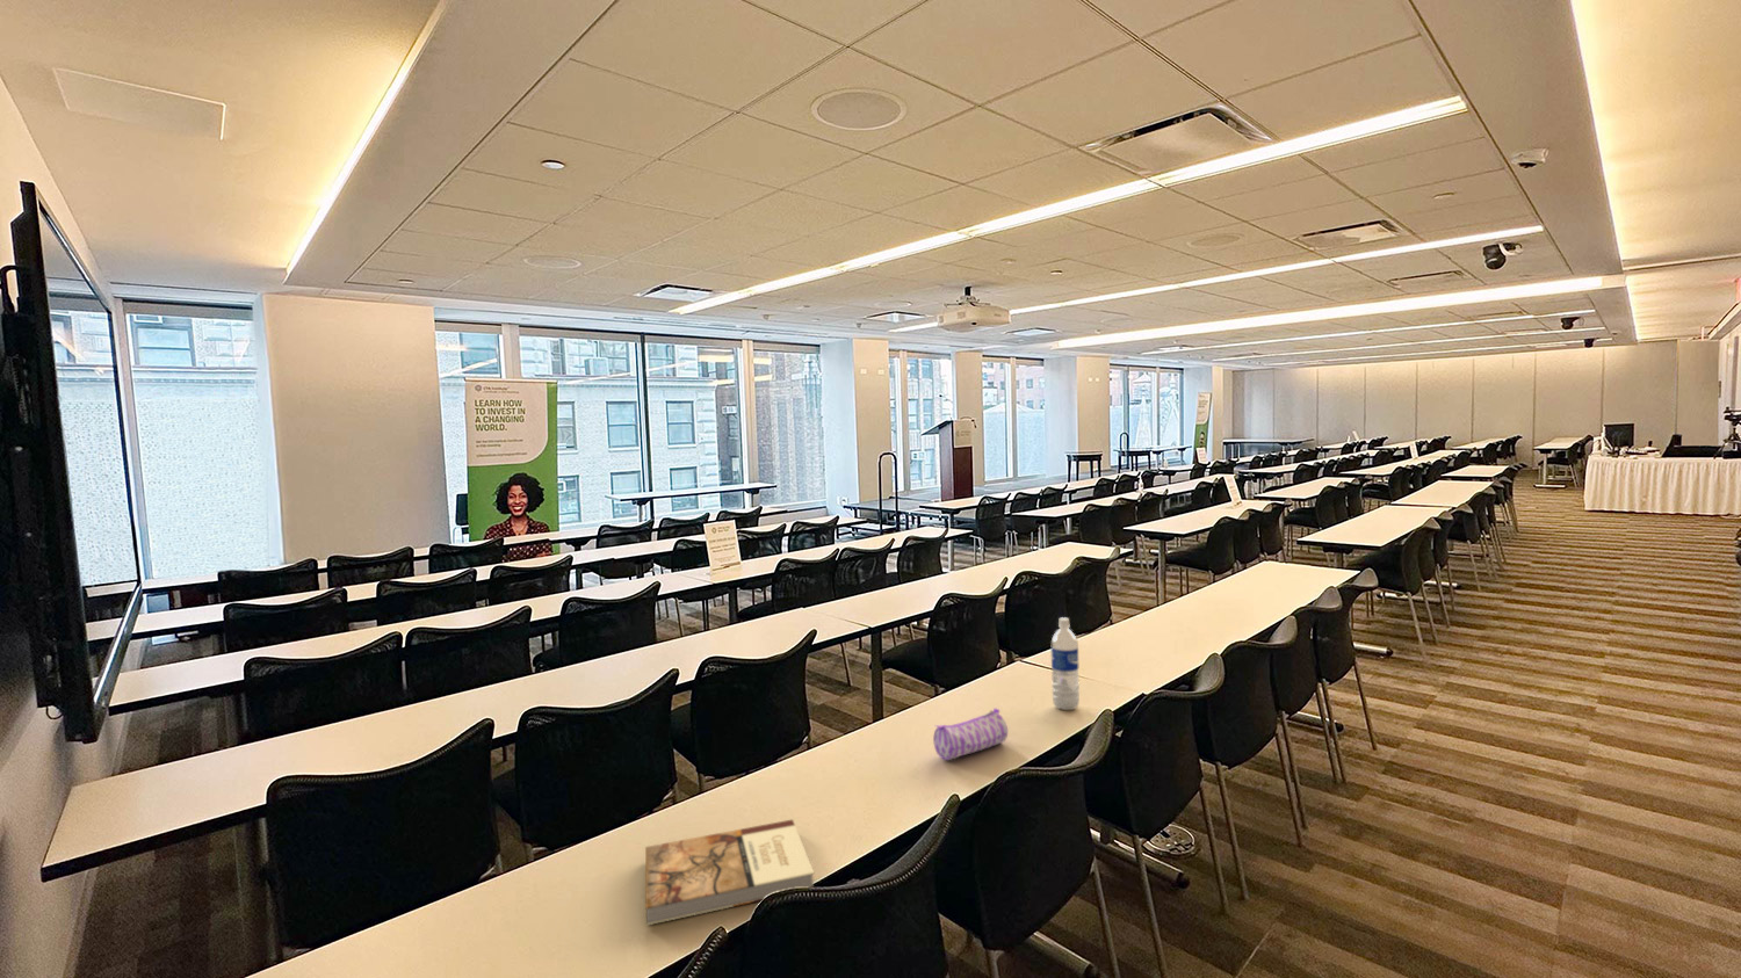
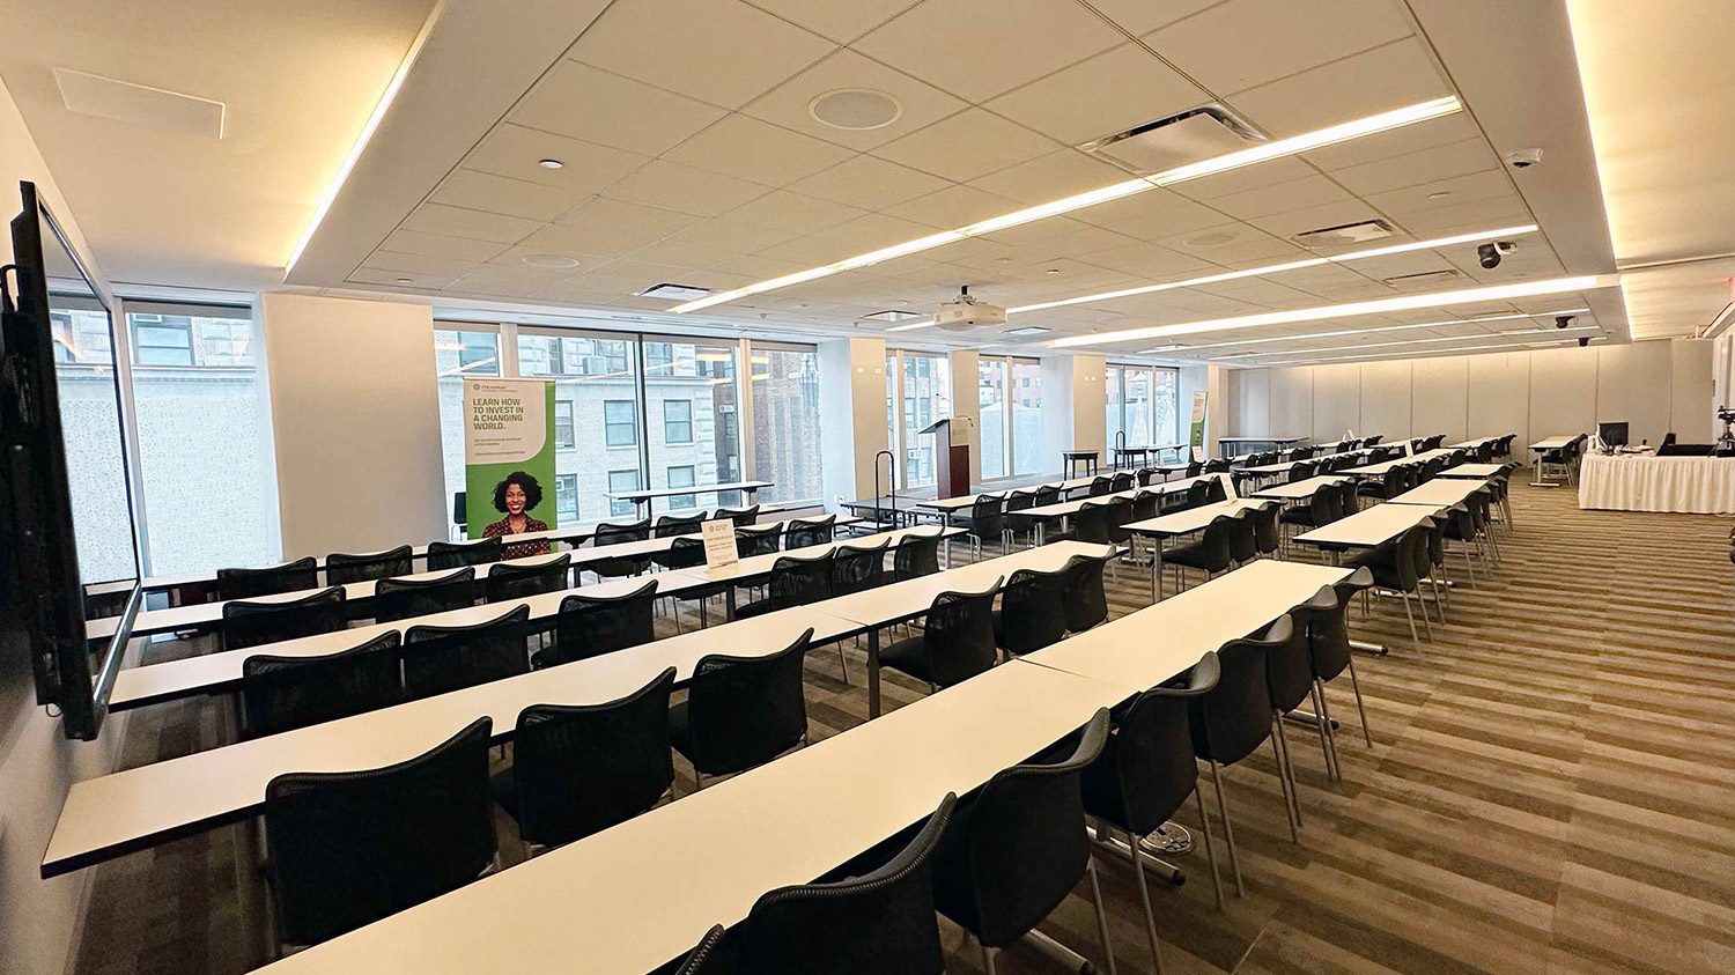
- book (727, 866)
- pencil case (971, 733)
- water bottle (1064, 662)
